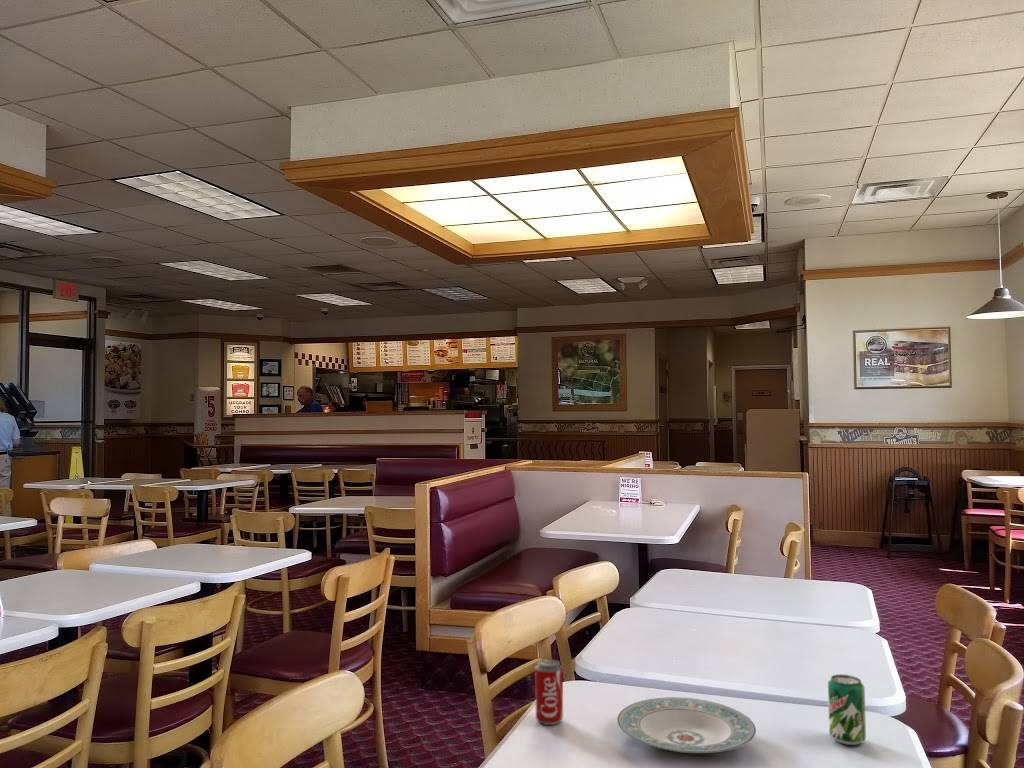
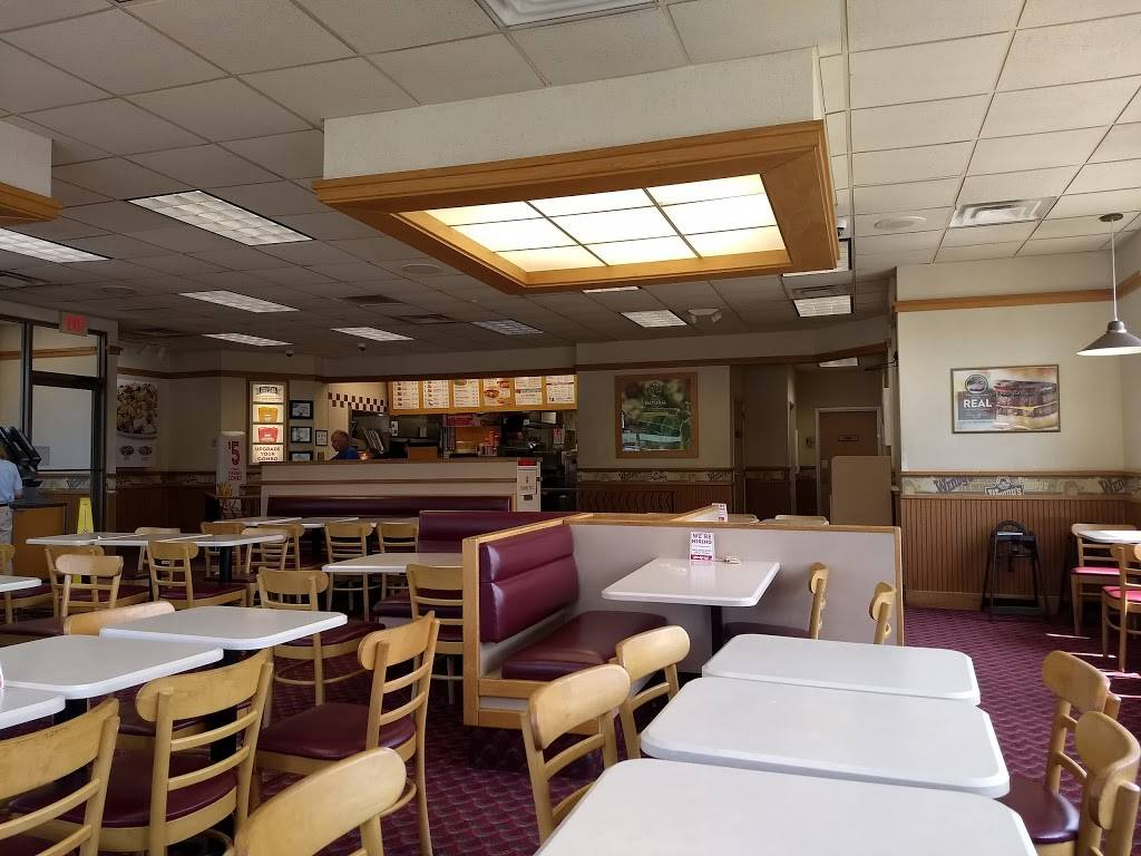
- beverage can (549, 691)
- beverage can (846, 709)
- plate (685, 730)
